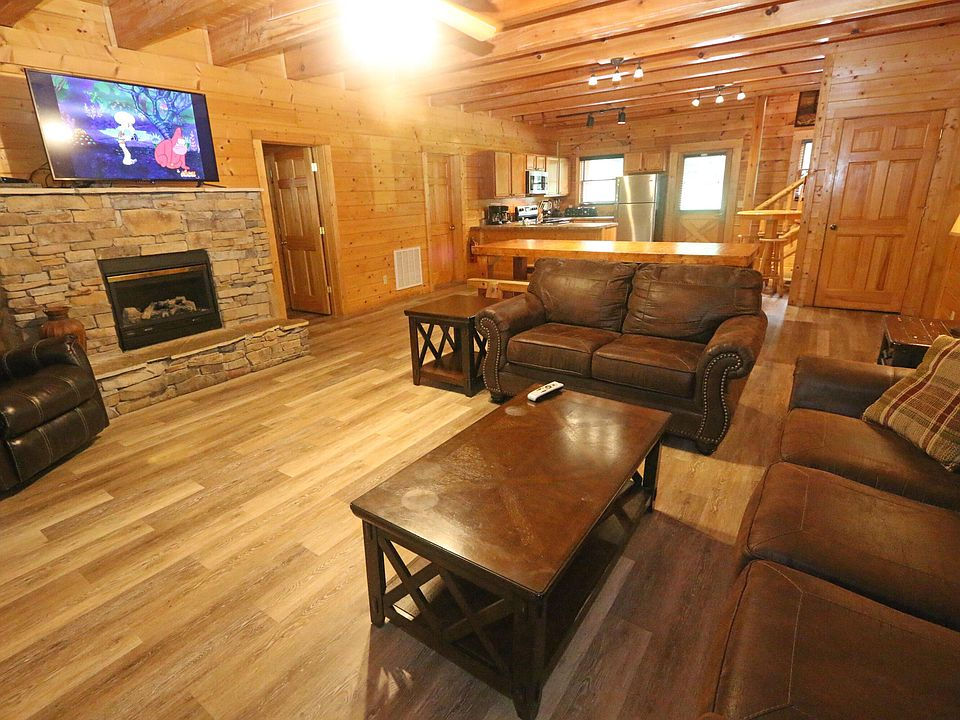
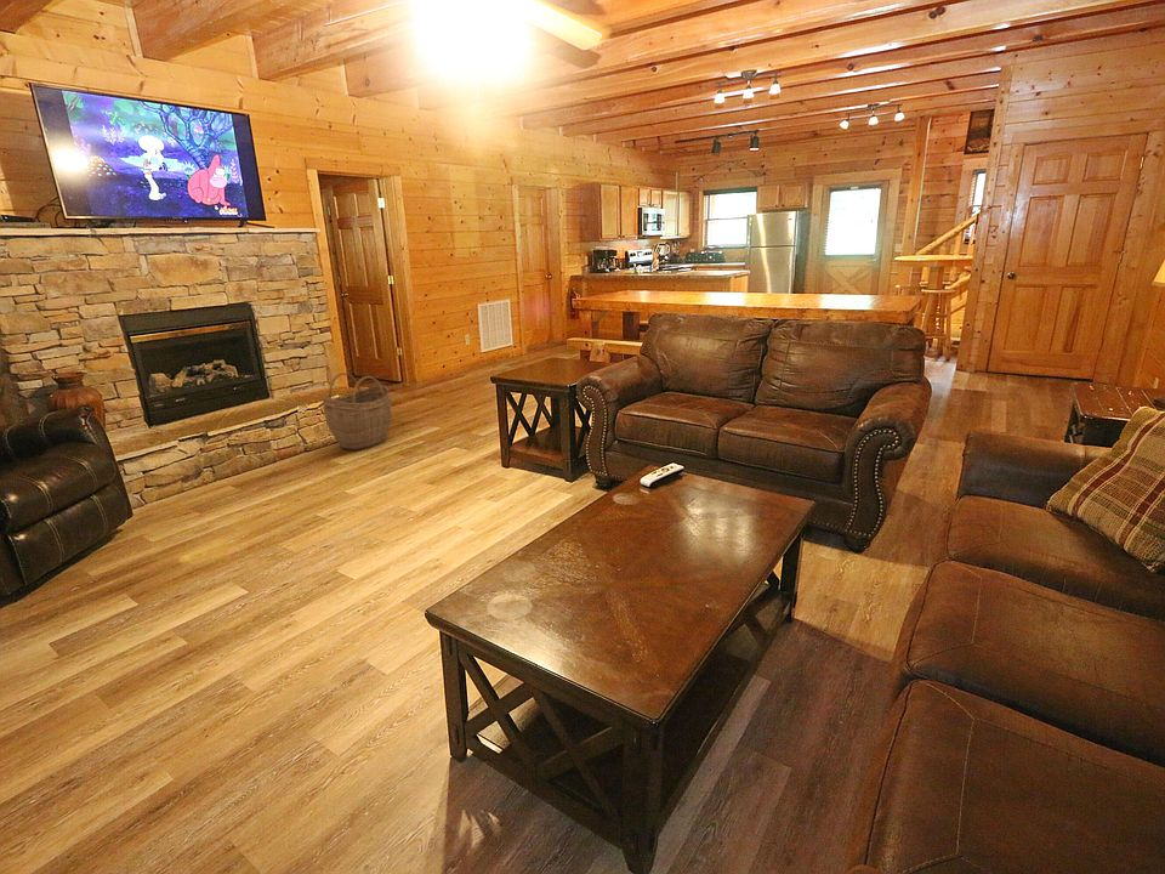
+ woven basket (358, 409)
